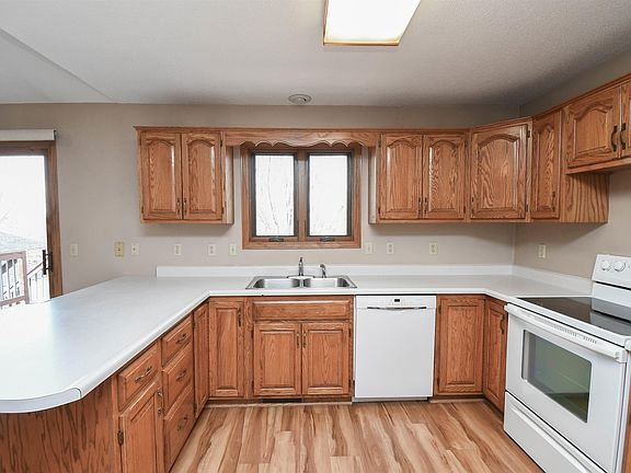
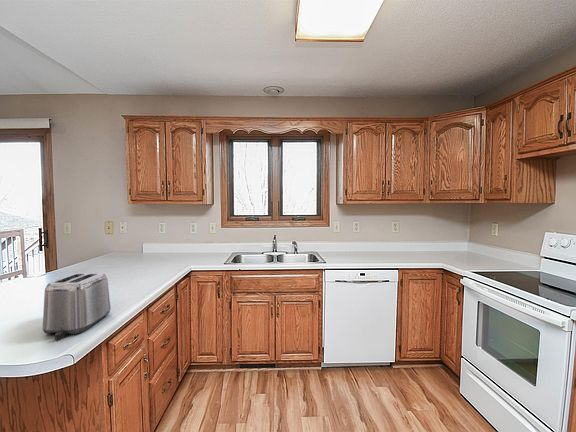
+ toaster (76, 301)
